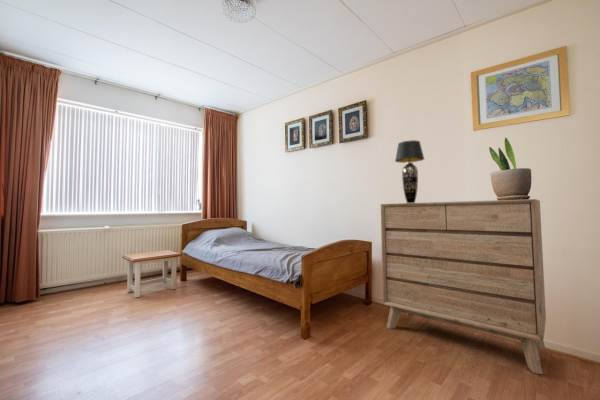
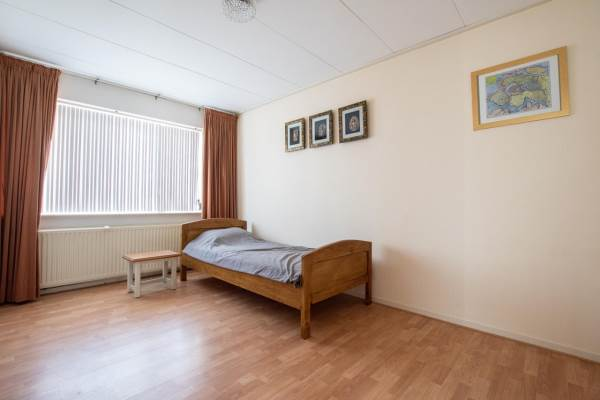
- dresser (456, 269)
- table lamp (409, 172)
- potted plant (509, 169)
